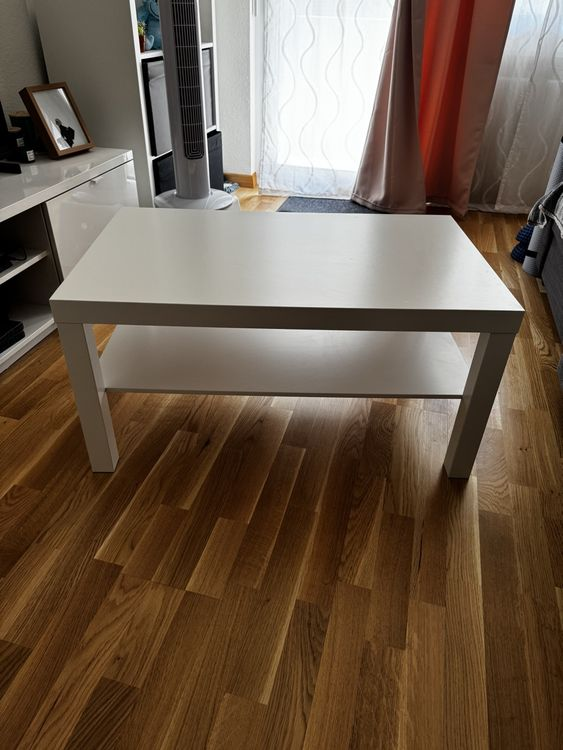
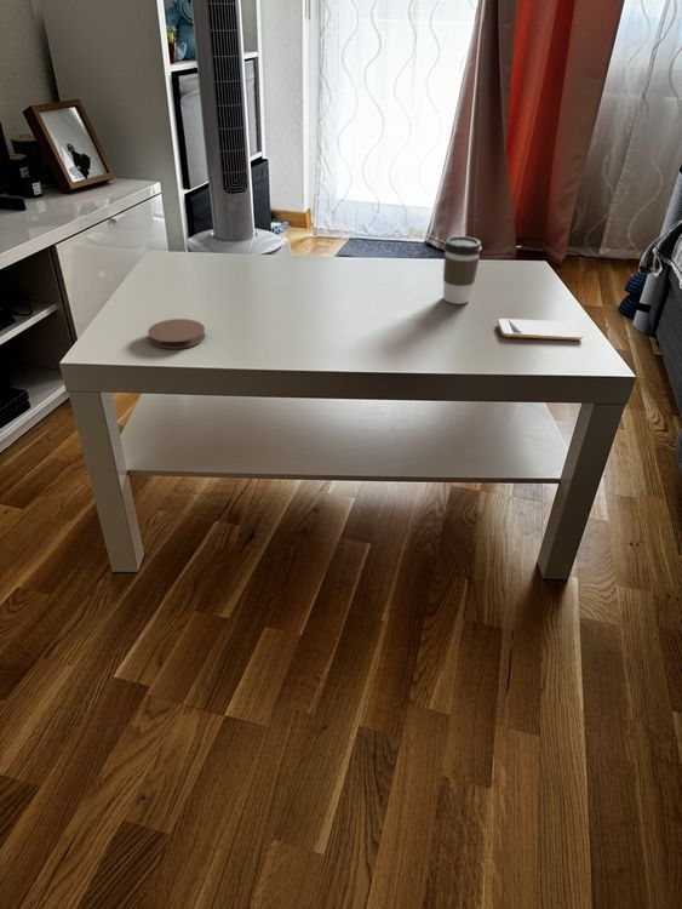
+ coaster (177, 333)
+ coffee cup (459, 270)
+ smartphone (539, 328)
